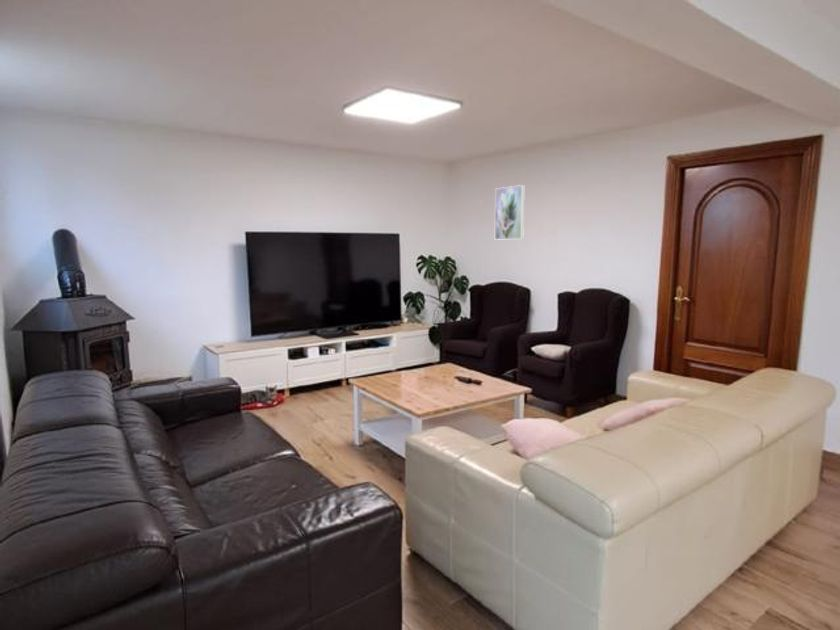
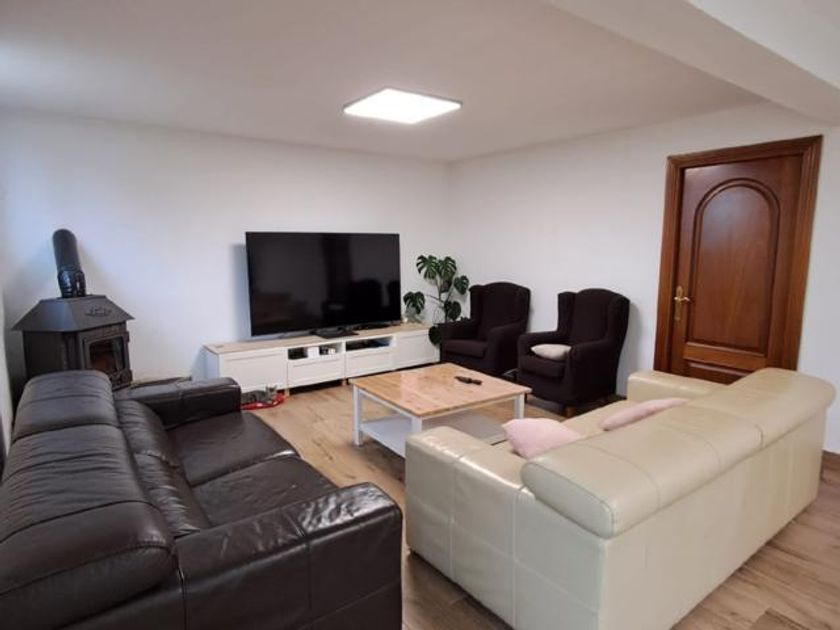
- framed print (509, 213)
